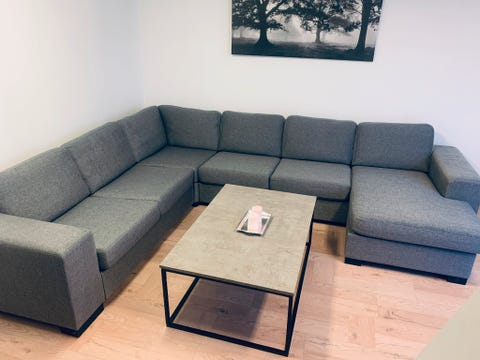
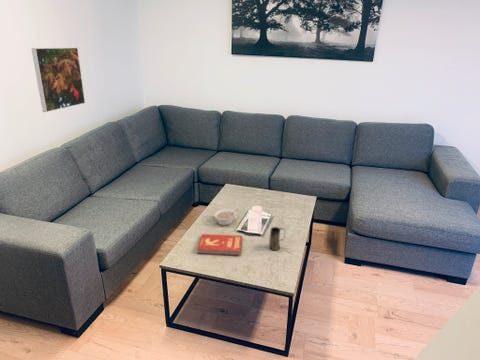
+ legume (225, 216)
+ book (220, 243)
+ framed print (60, 78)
+ mug (277, 237)
